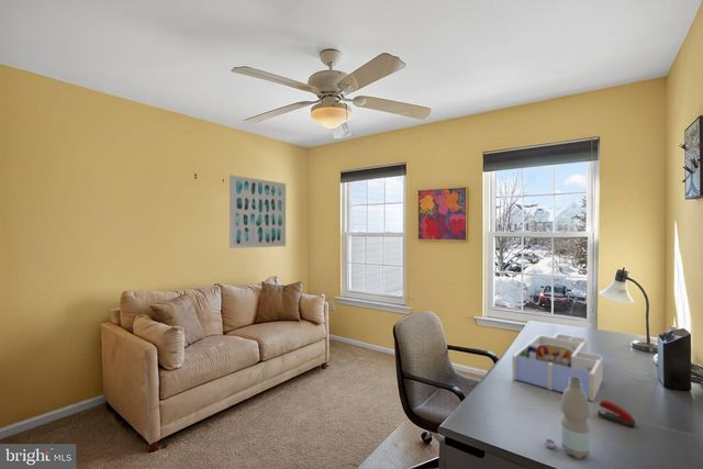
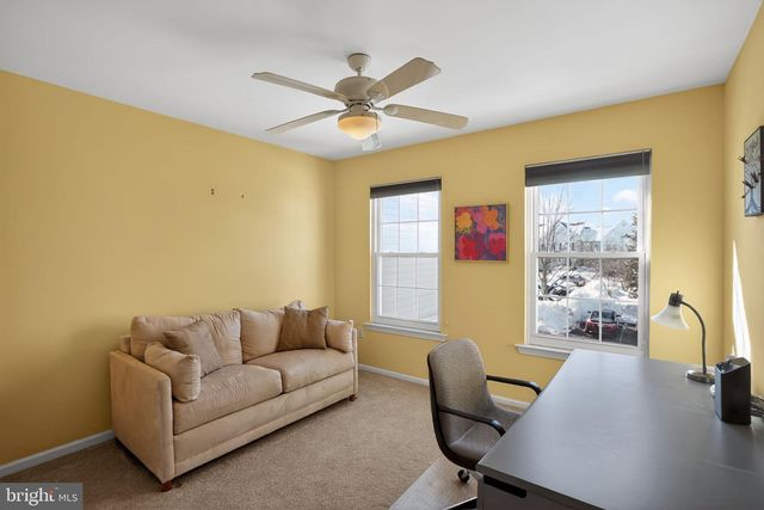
- desk organizer (563, 359)
- water bottle (566, 413)
- wall art (259, 213)
- stapler (615, 412)
